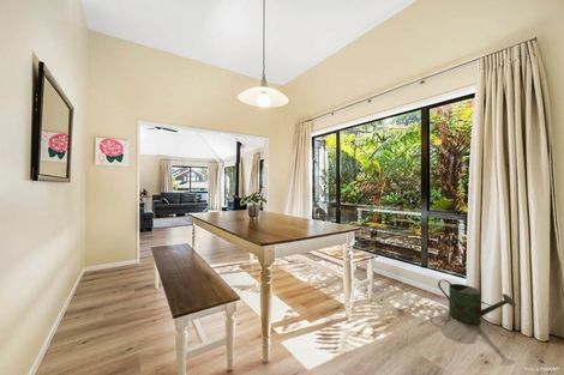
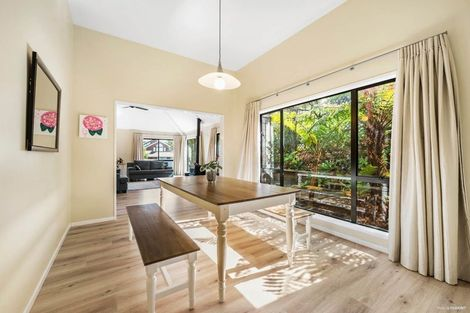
- watering can (472, 302)
